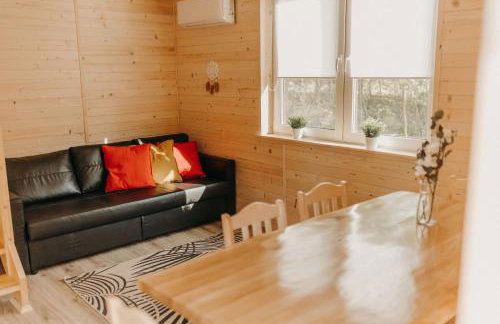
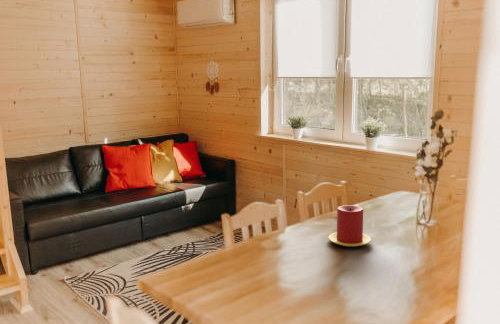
+ candle (349, 225)
